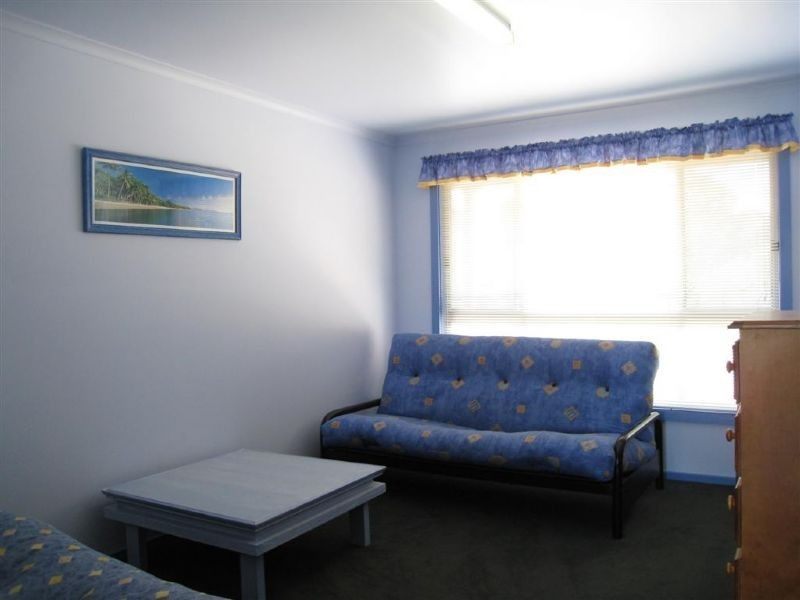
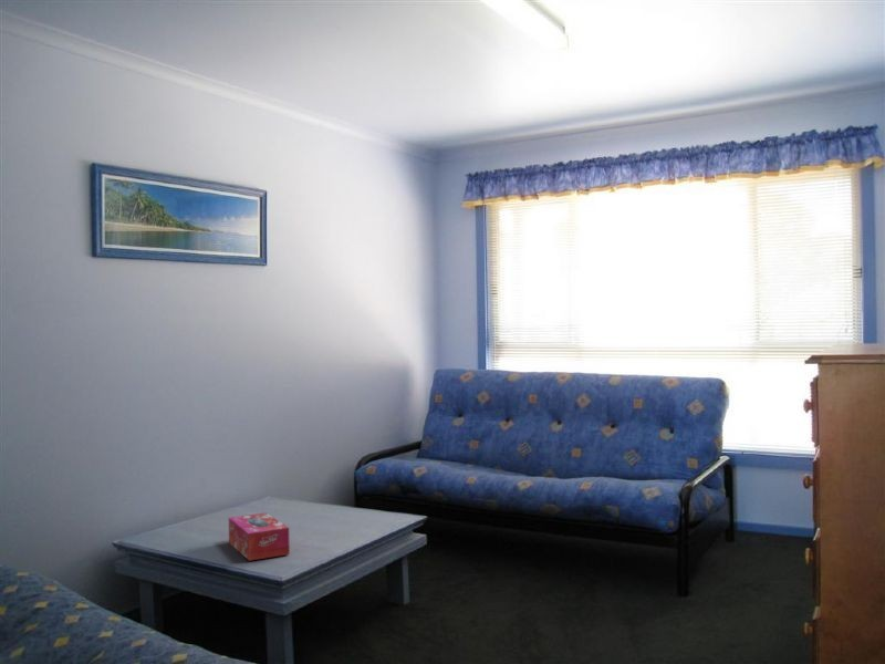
+ tissue box (258, 535)
